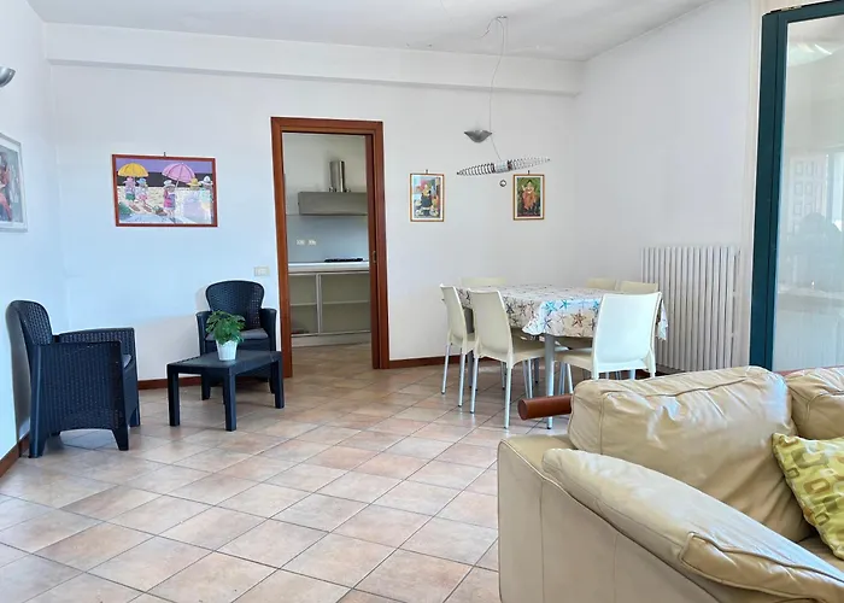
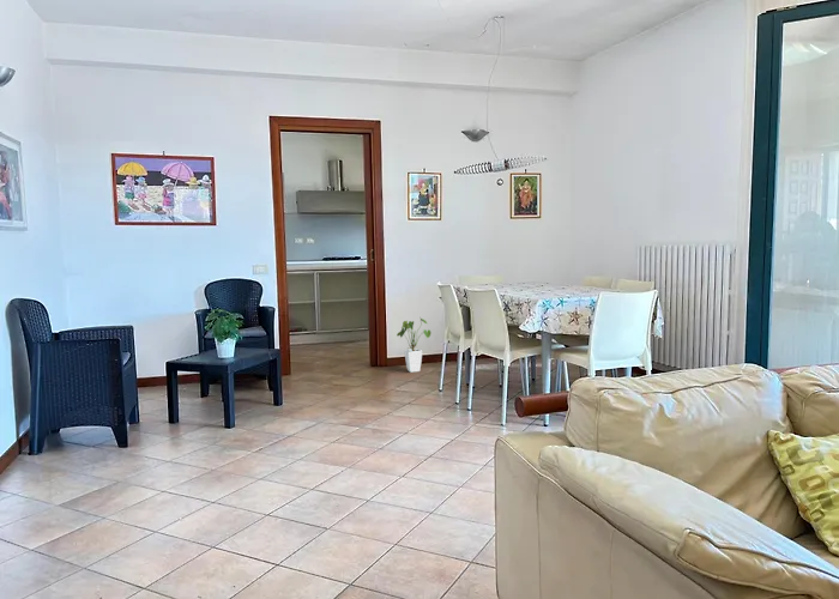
+ house plant (416, 343)
